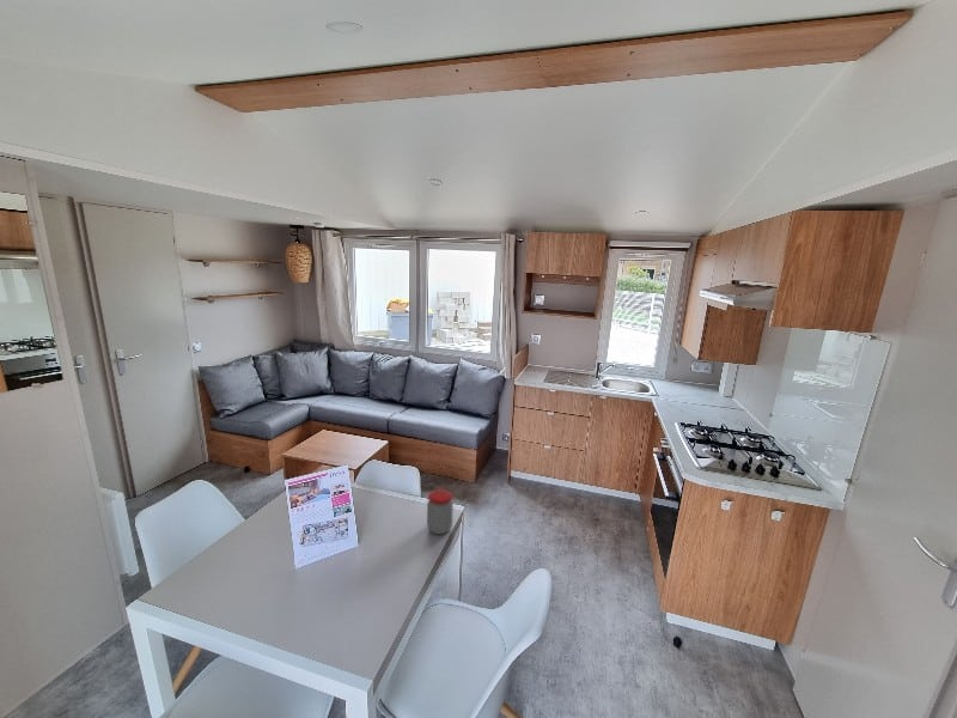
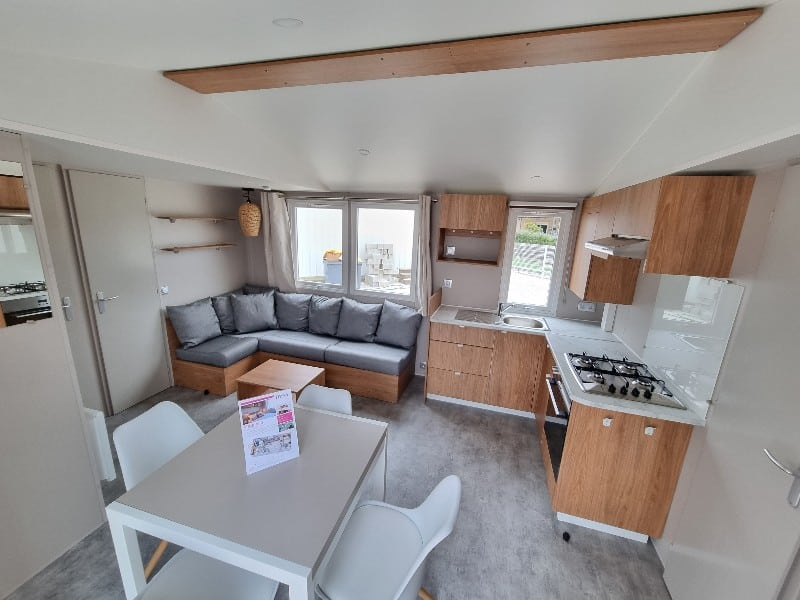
- jar (439, 511)
